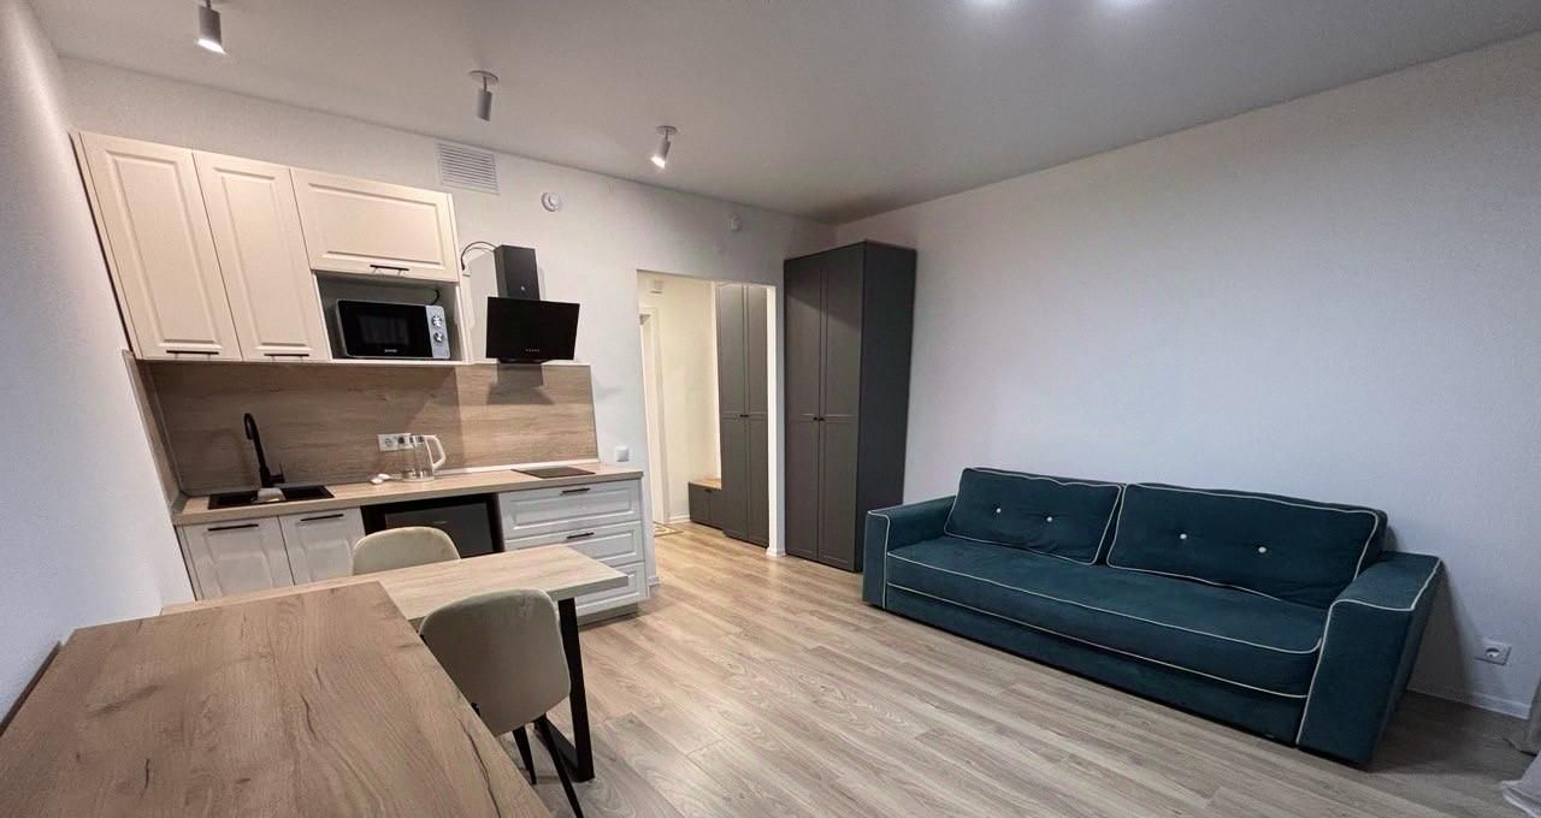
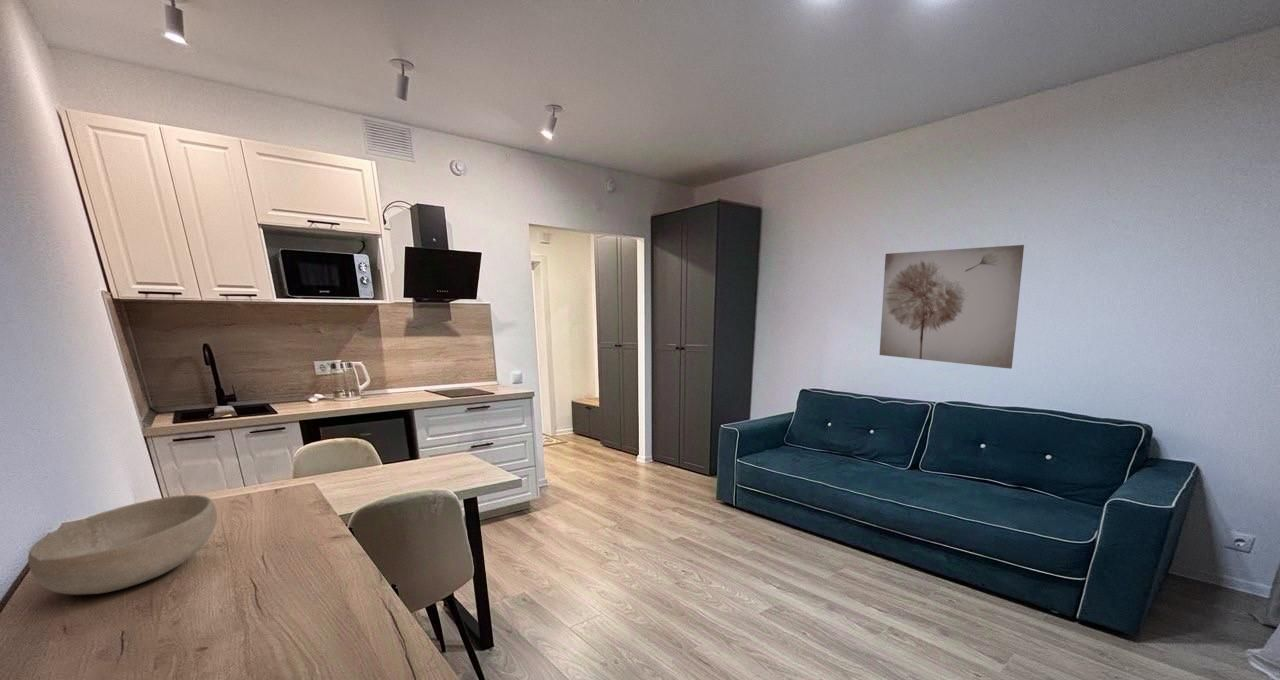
+ wall art (943, 306)
+ bowl (133, 547)
